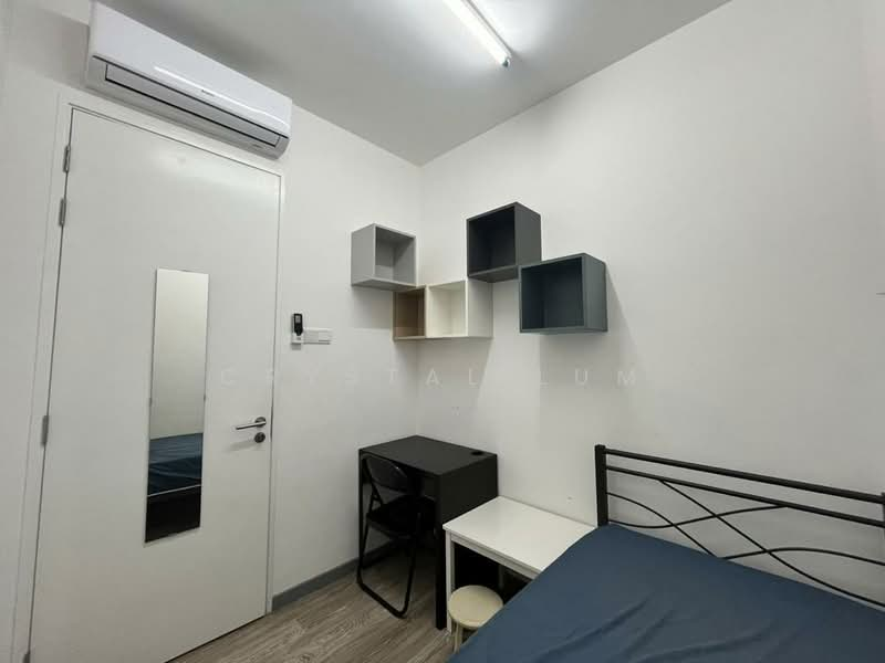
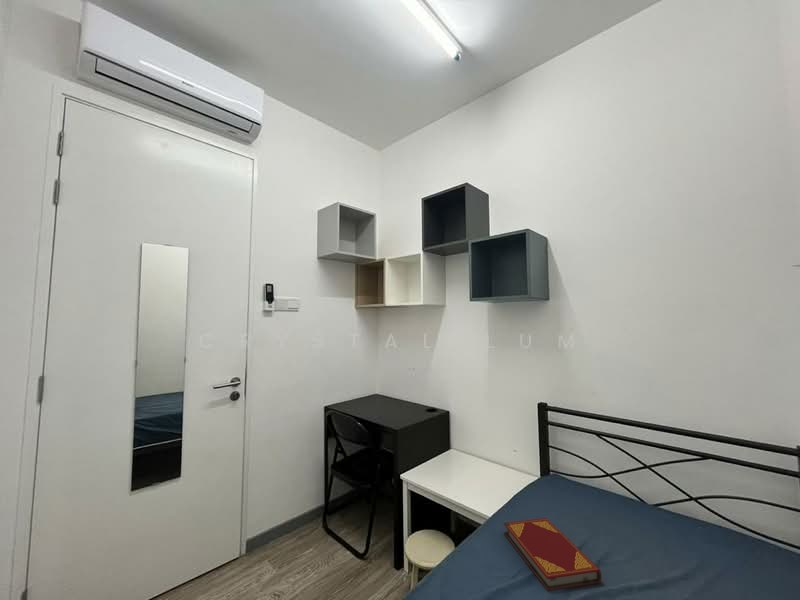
+ hardback book (547, 549)
